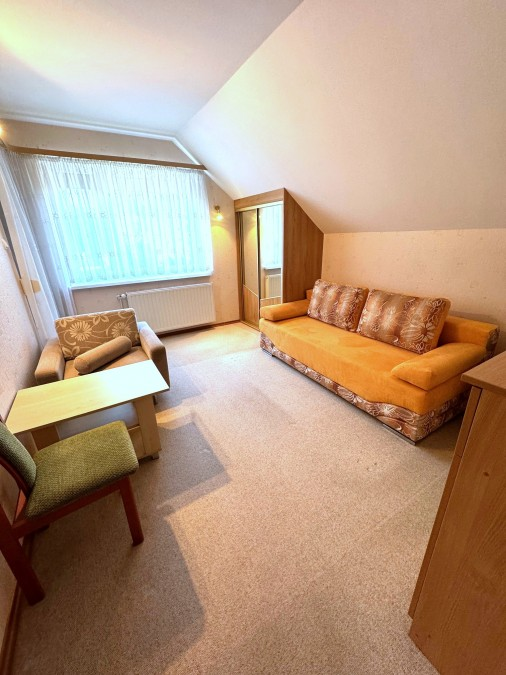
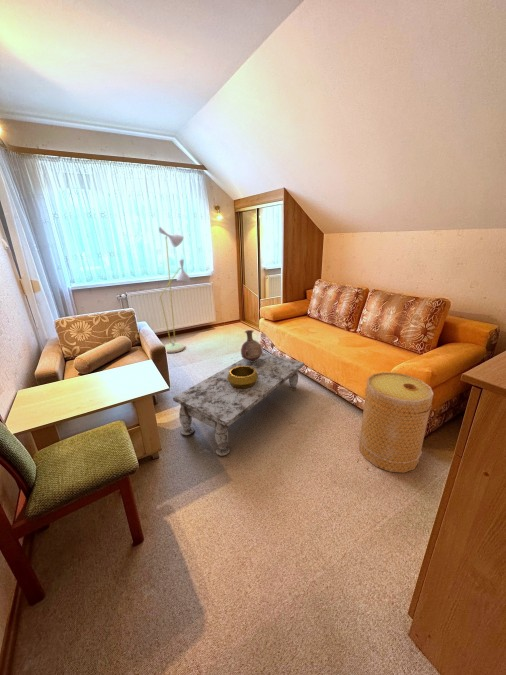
+ decorative bowl (242, 376)
+ basket (392, 419)
+ coffee table (245, 393)
+ floor lamp (170, 291)
+ vase (251, 346)
